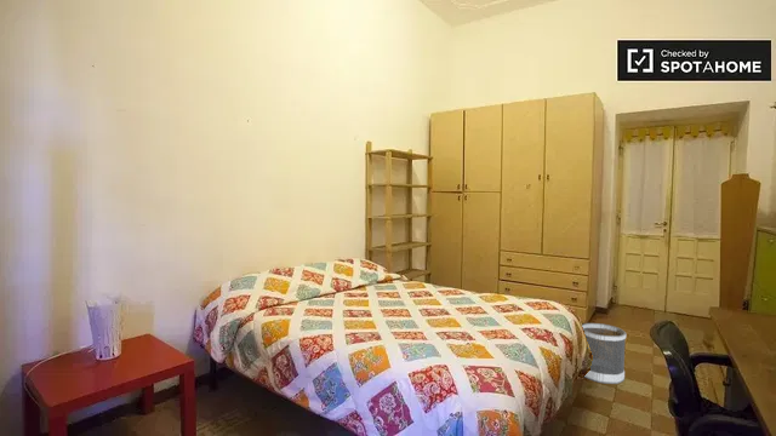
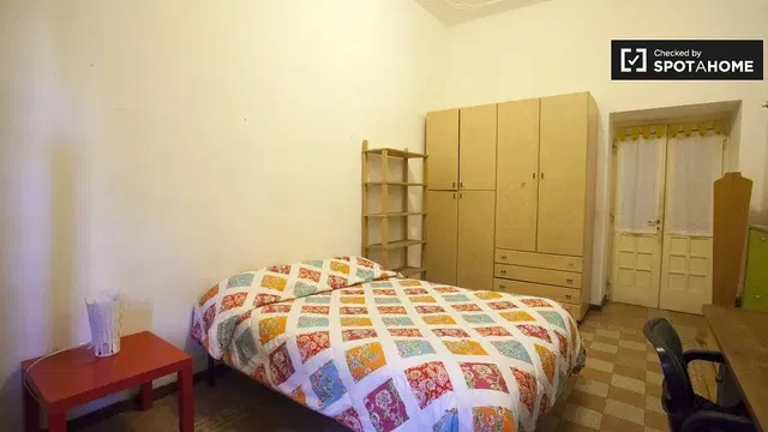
- wastebasket (601, 351)
